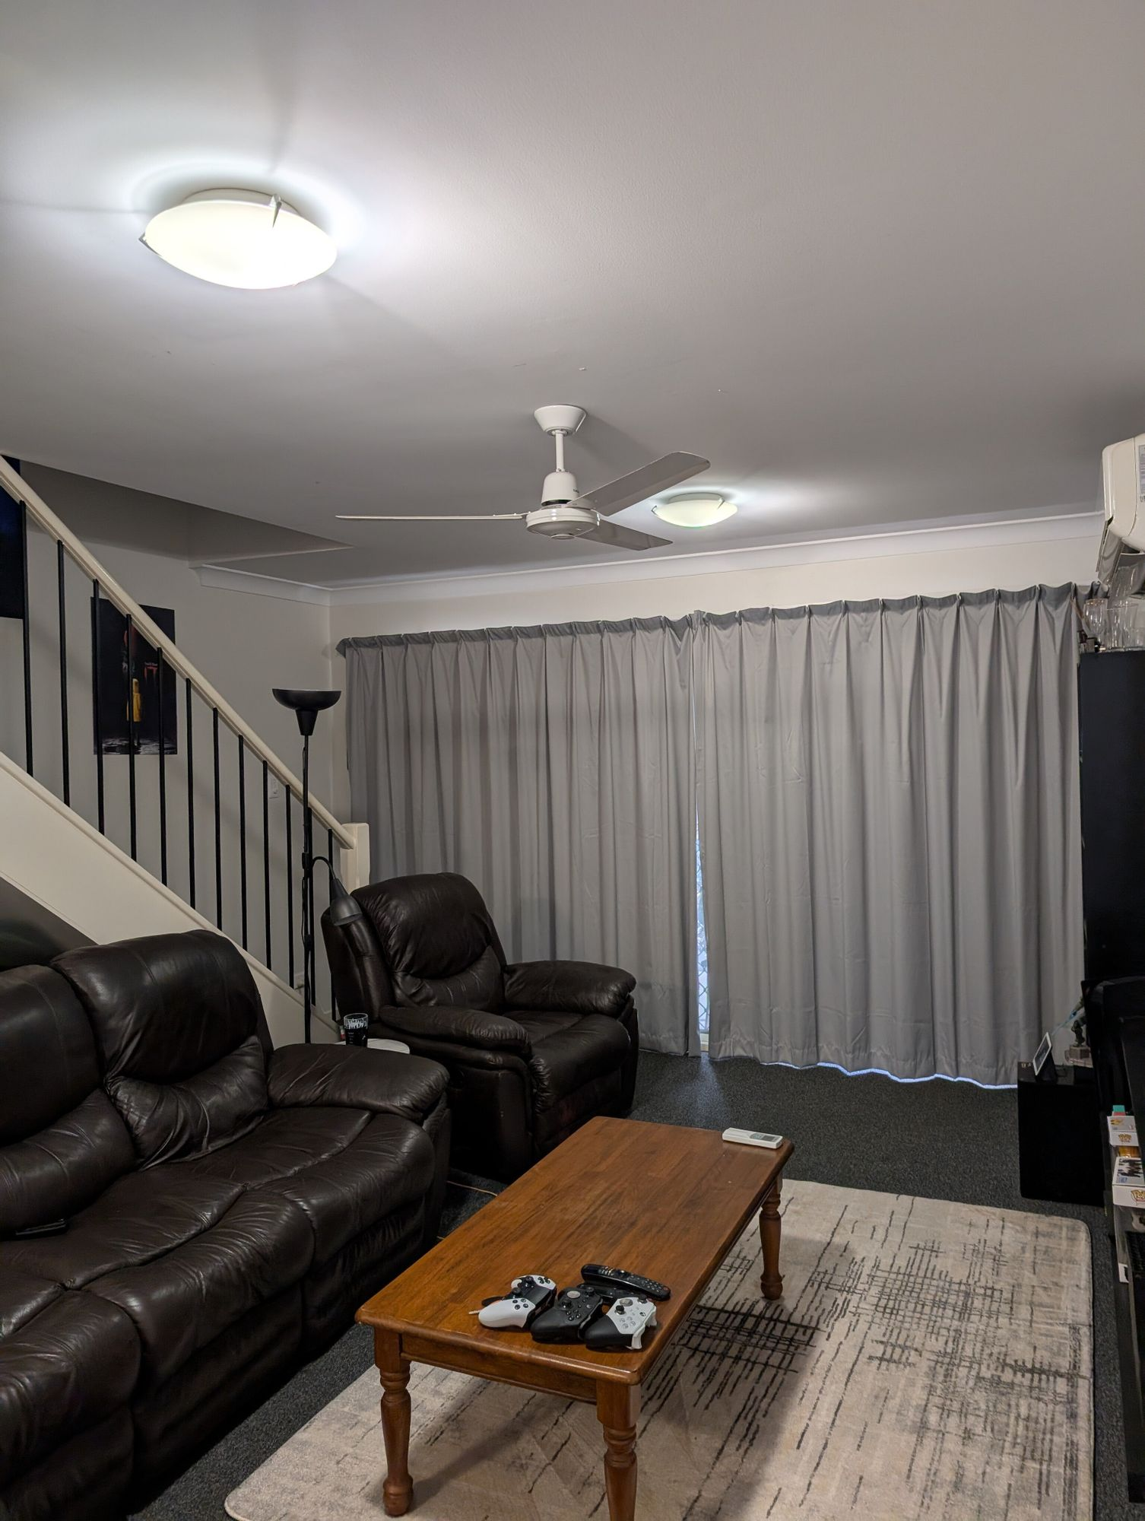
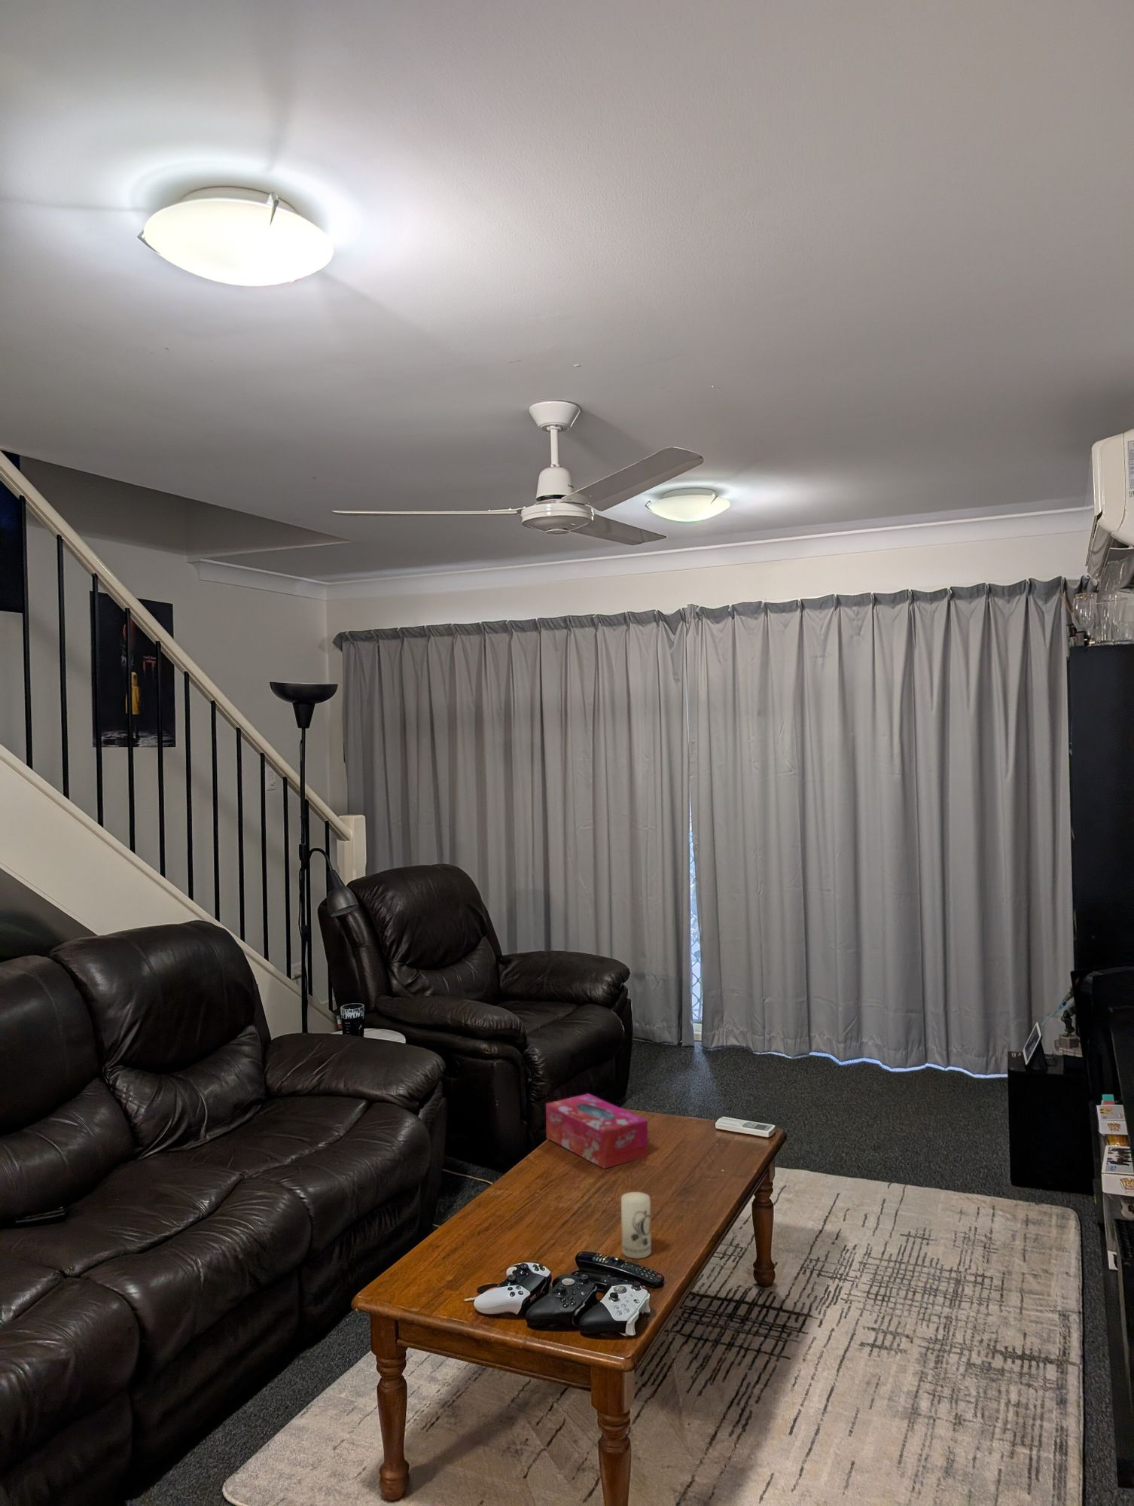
+ candle (636, 1225)
+ tissue box (596, 1128)
